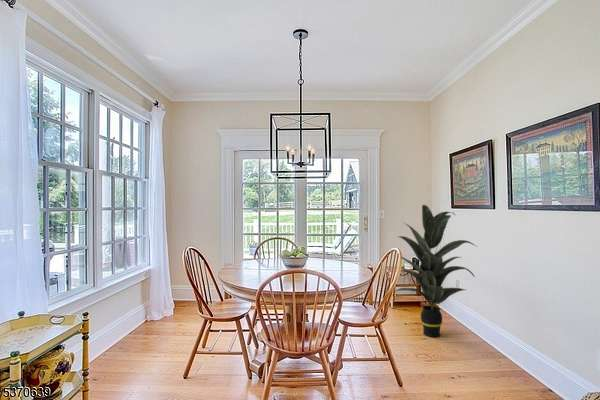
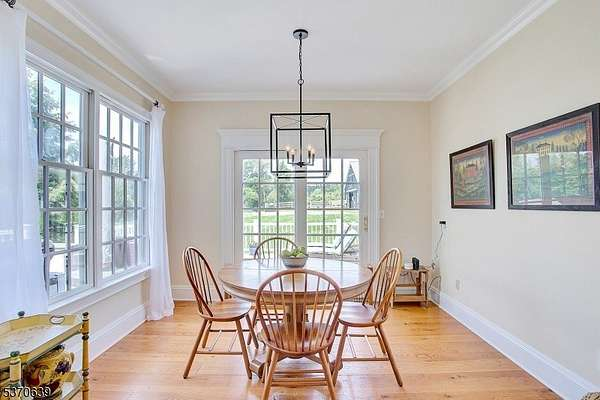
- indoor plant (431, 268)
